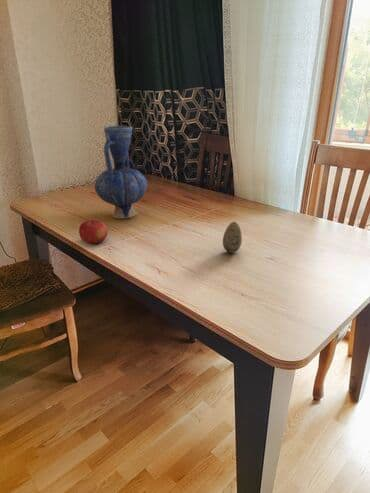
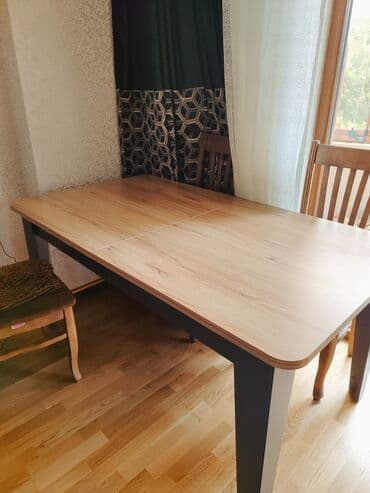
- vase (120, 173)
- decorative egg (232, 237)
- fruit (93, 230)
